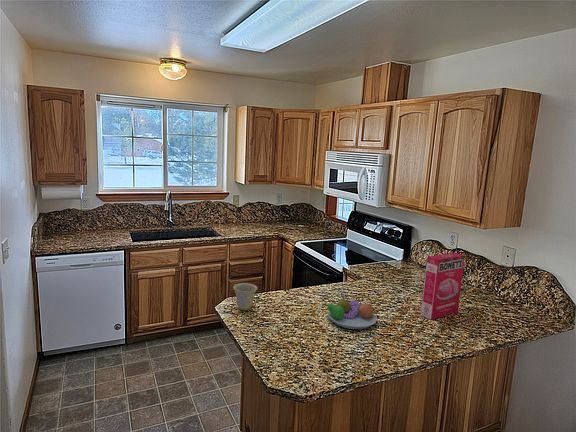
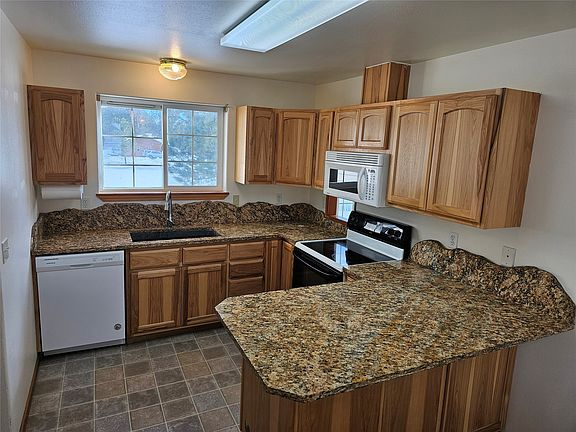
- fruit bowl (350, 311)
- cereal box (443, 284)
- cup (244, 297)
